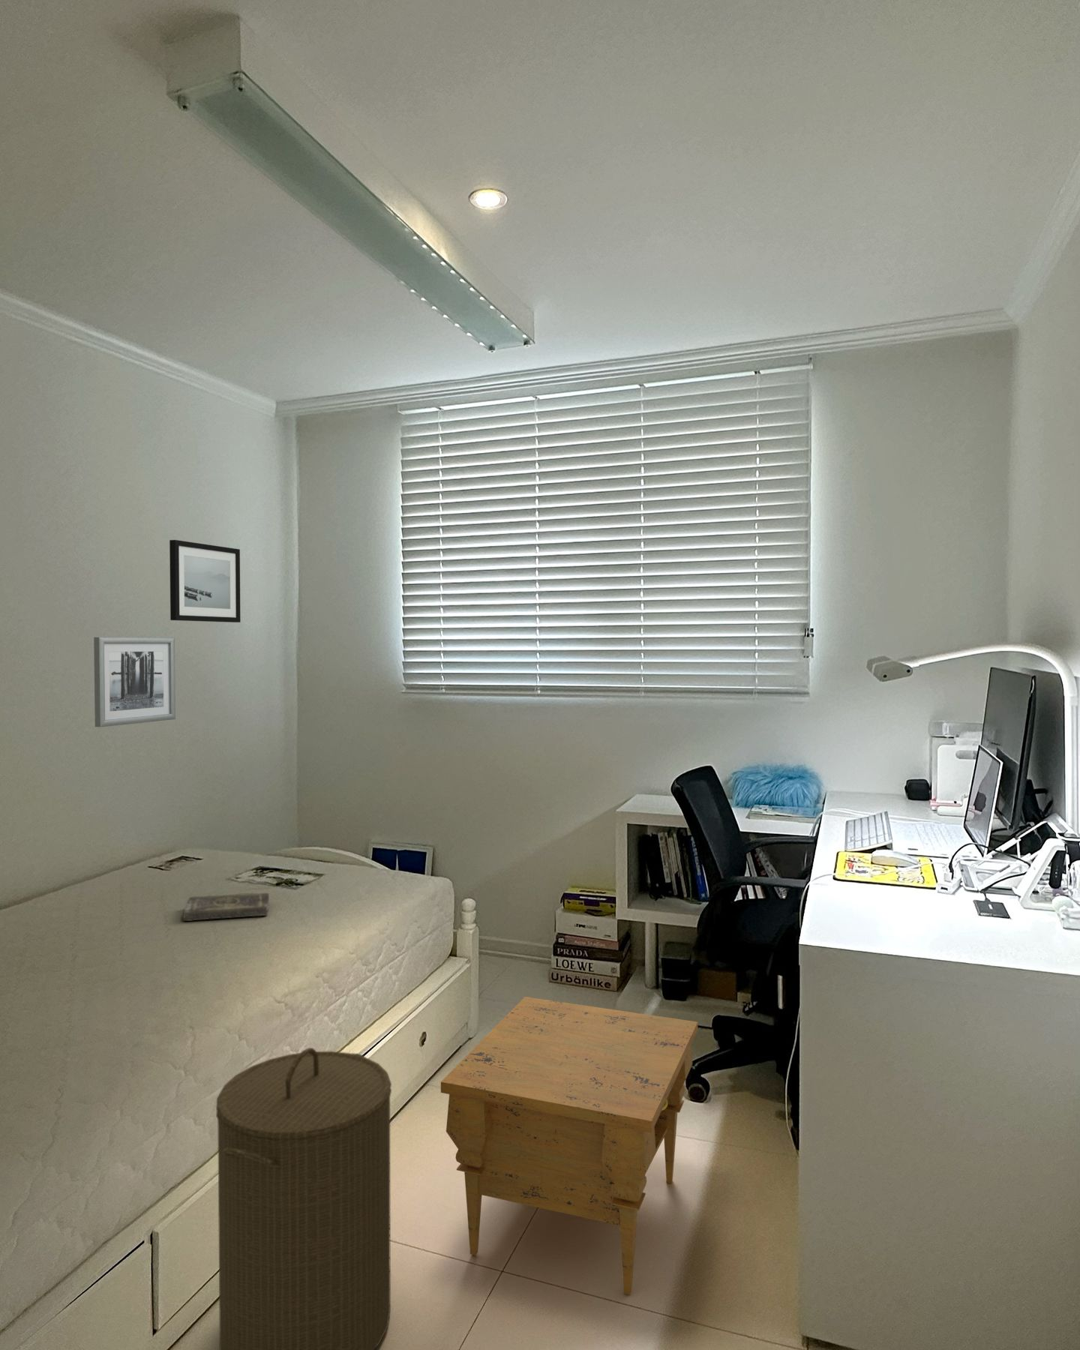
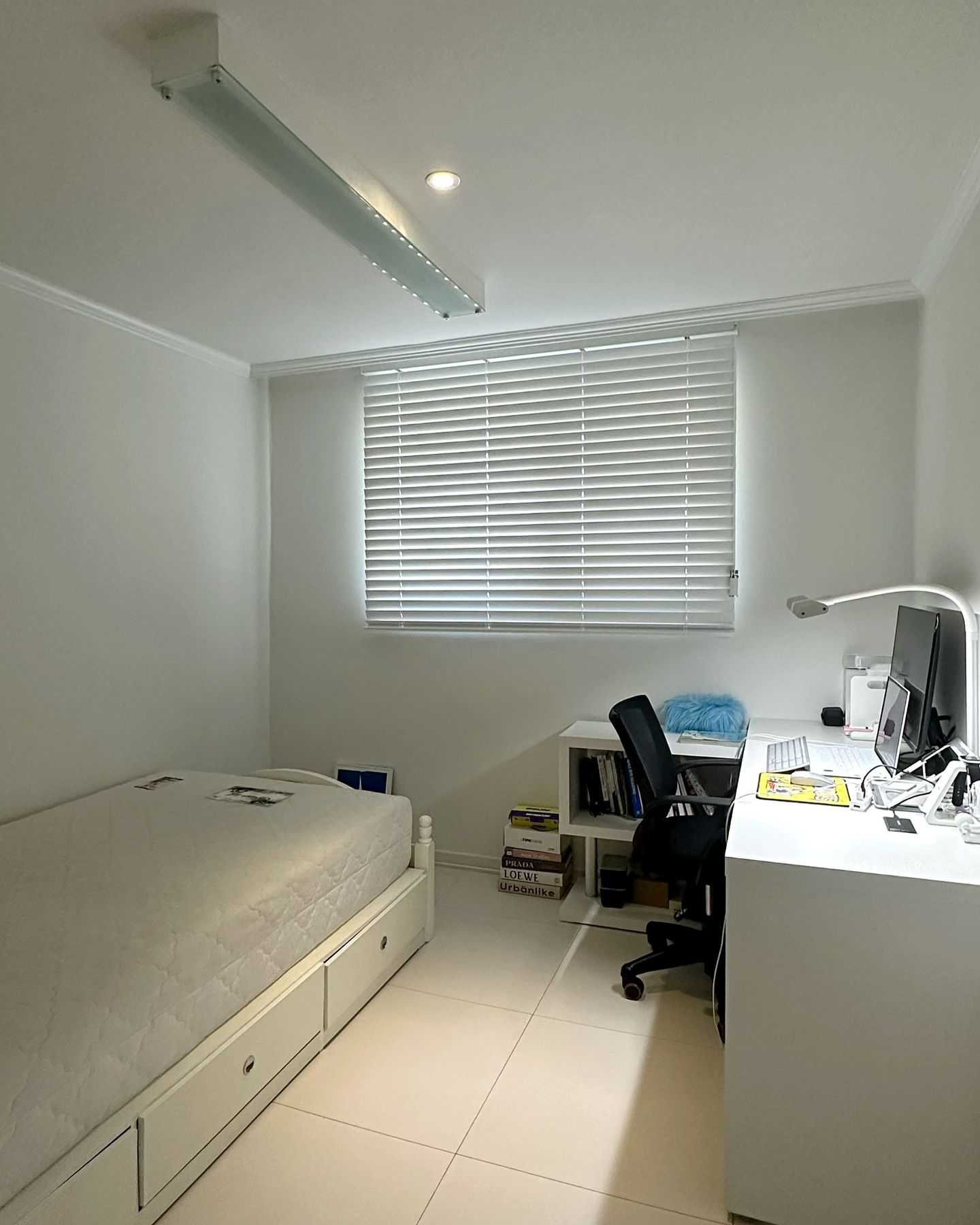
- book (227, 905)
- wall art (206, 583)
- wall art (137, 680)
- nightstand (579, 1133)
- laundry hamper (306, 1188)
